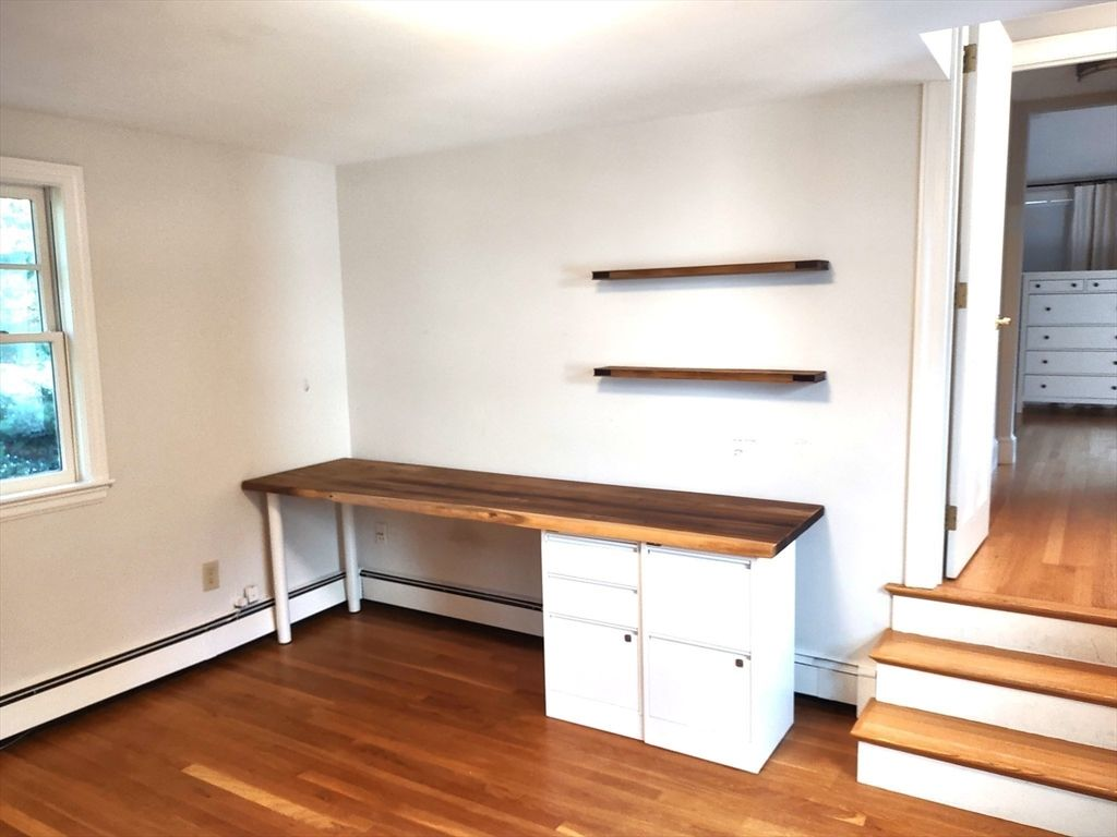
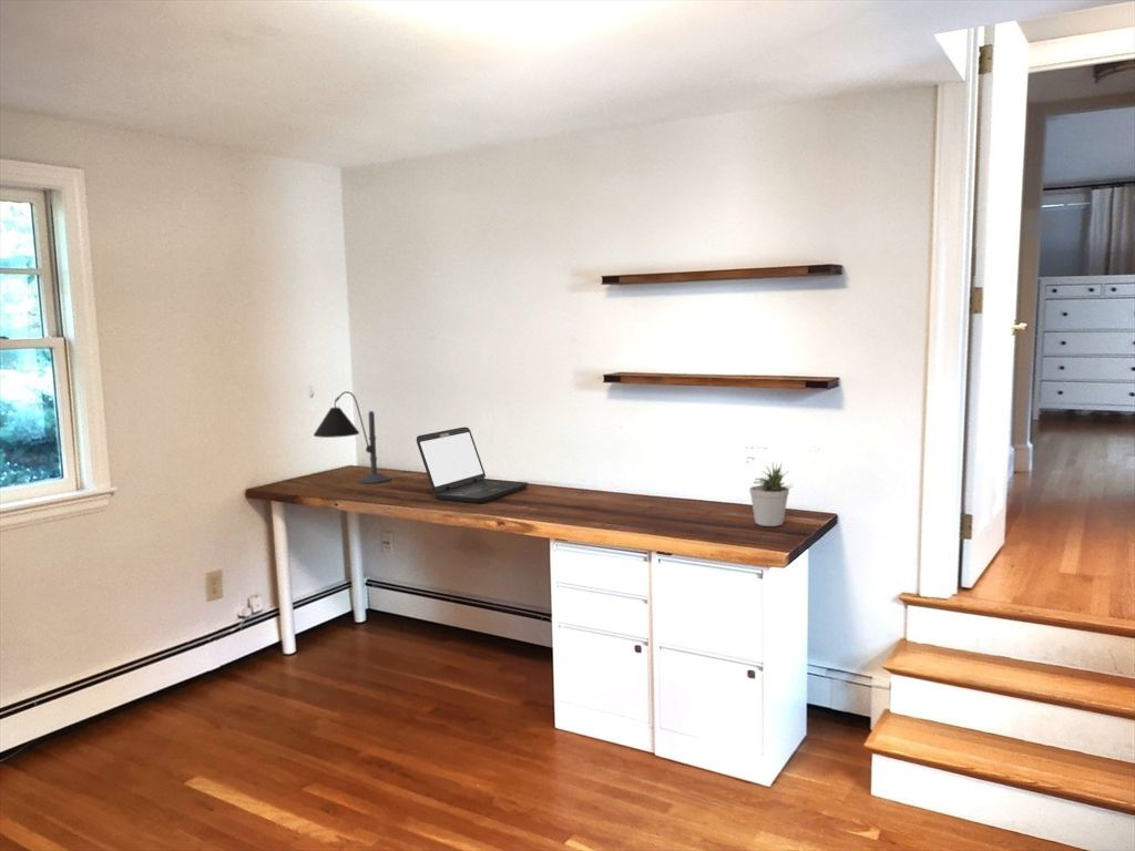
+ desk lamp (352, 434)
+ laptop (473, 462)
+ potted plant (770, 493)
